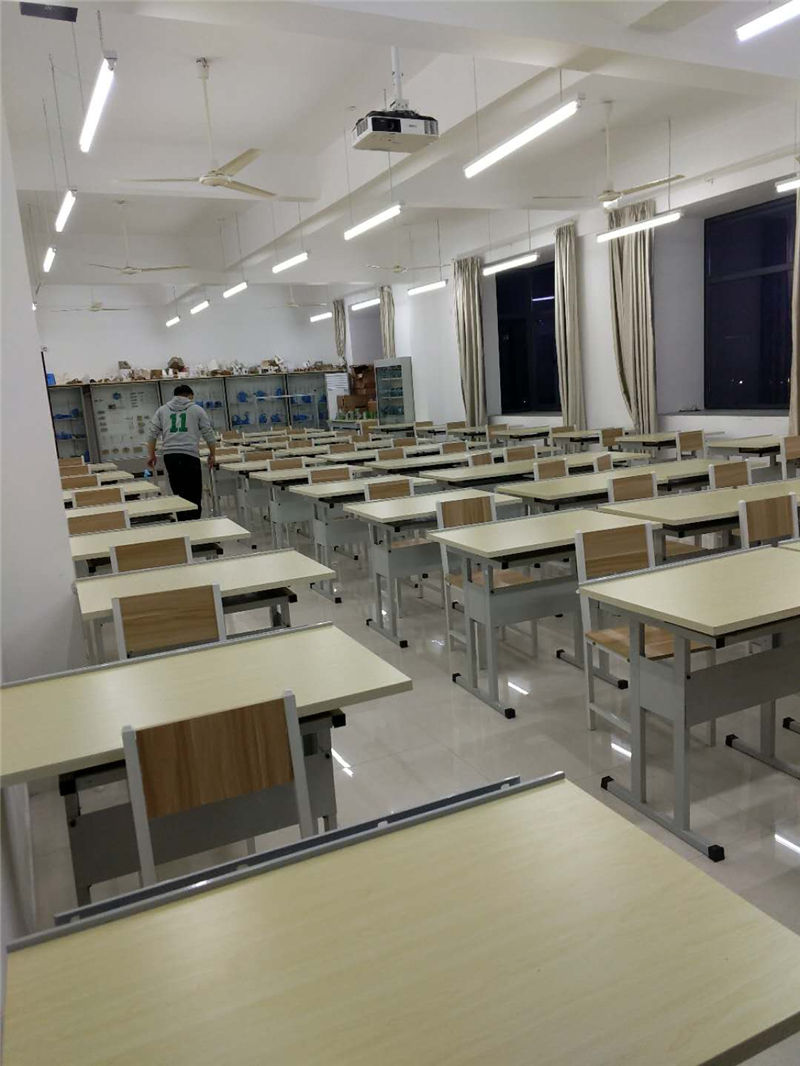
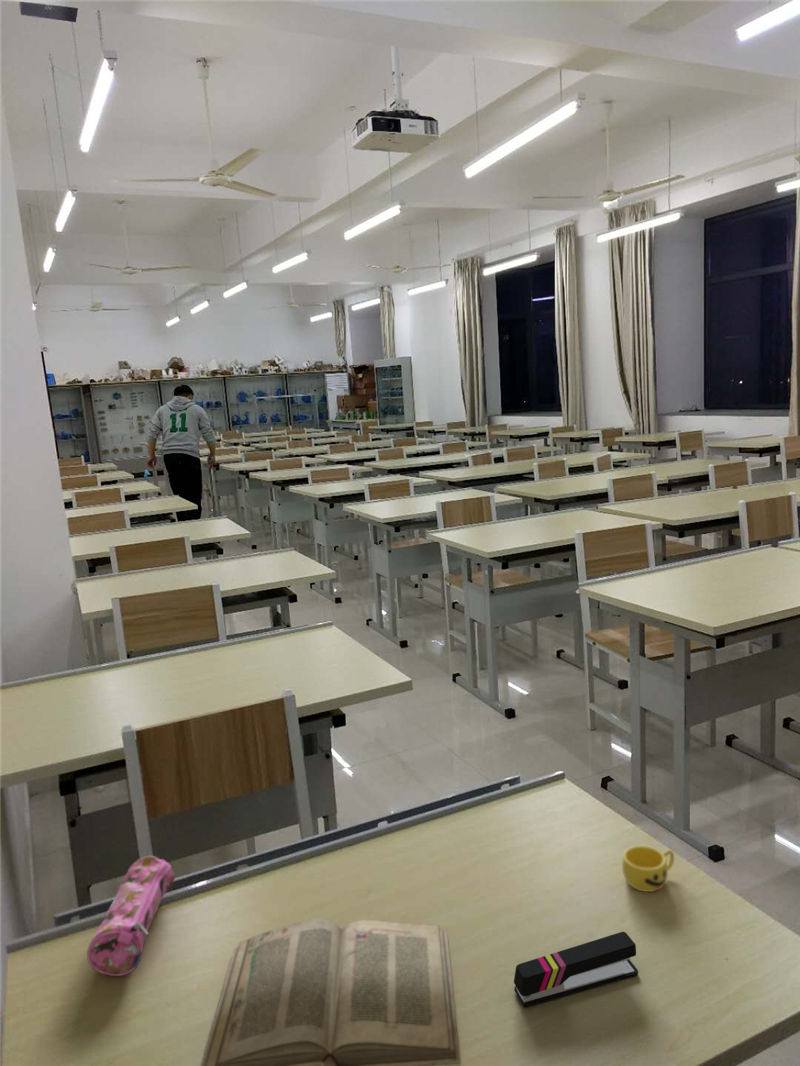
+ stapler (575, 967)
+ cup (650, 867)
+ pencil case (134, 911)
+ book (334, 986)
